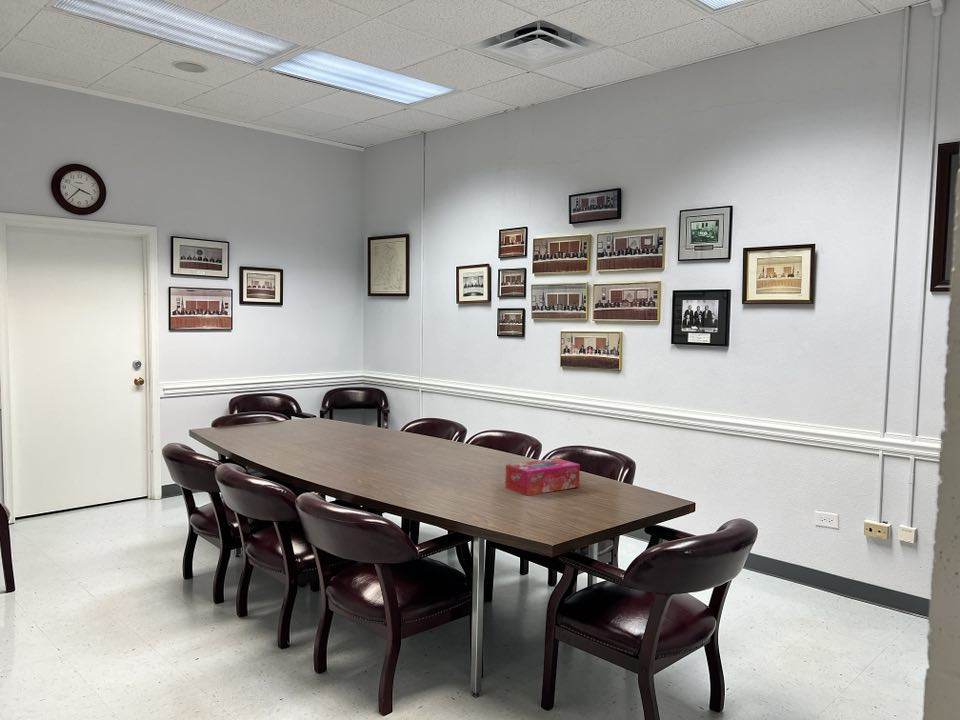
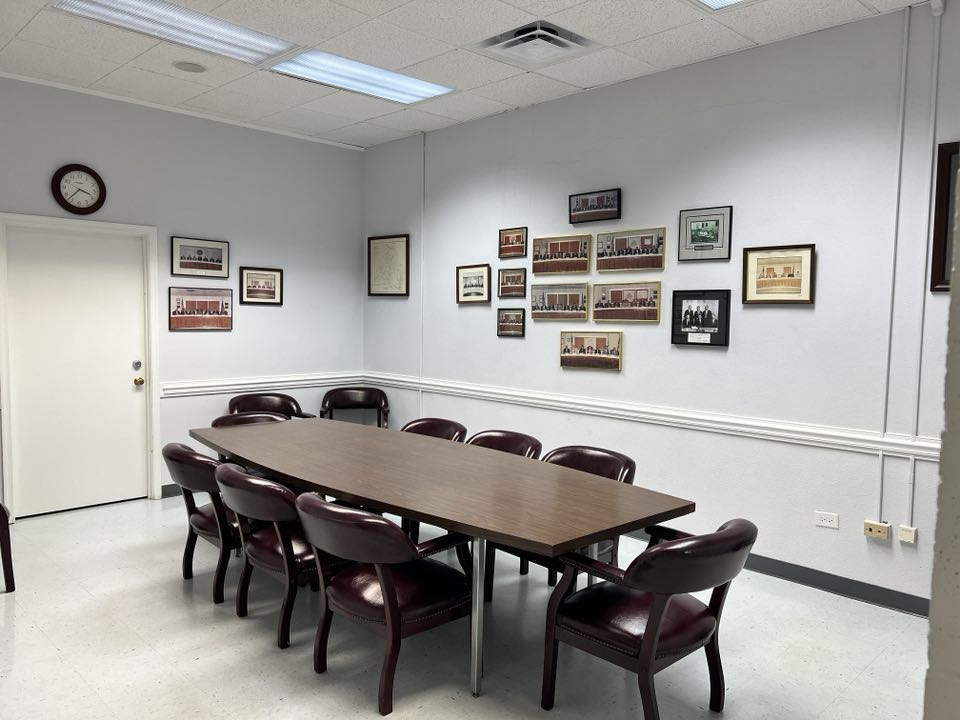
- tissue box (542, 475)
